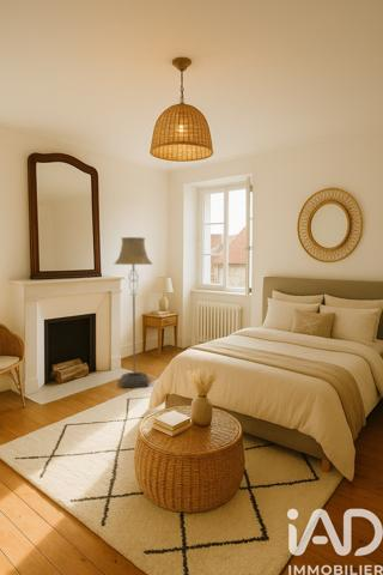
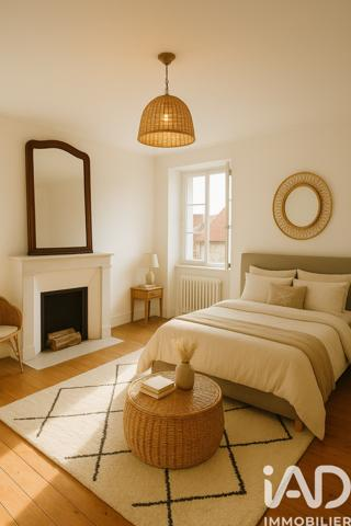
- floor lamp (133, 310)
